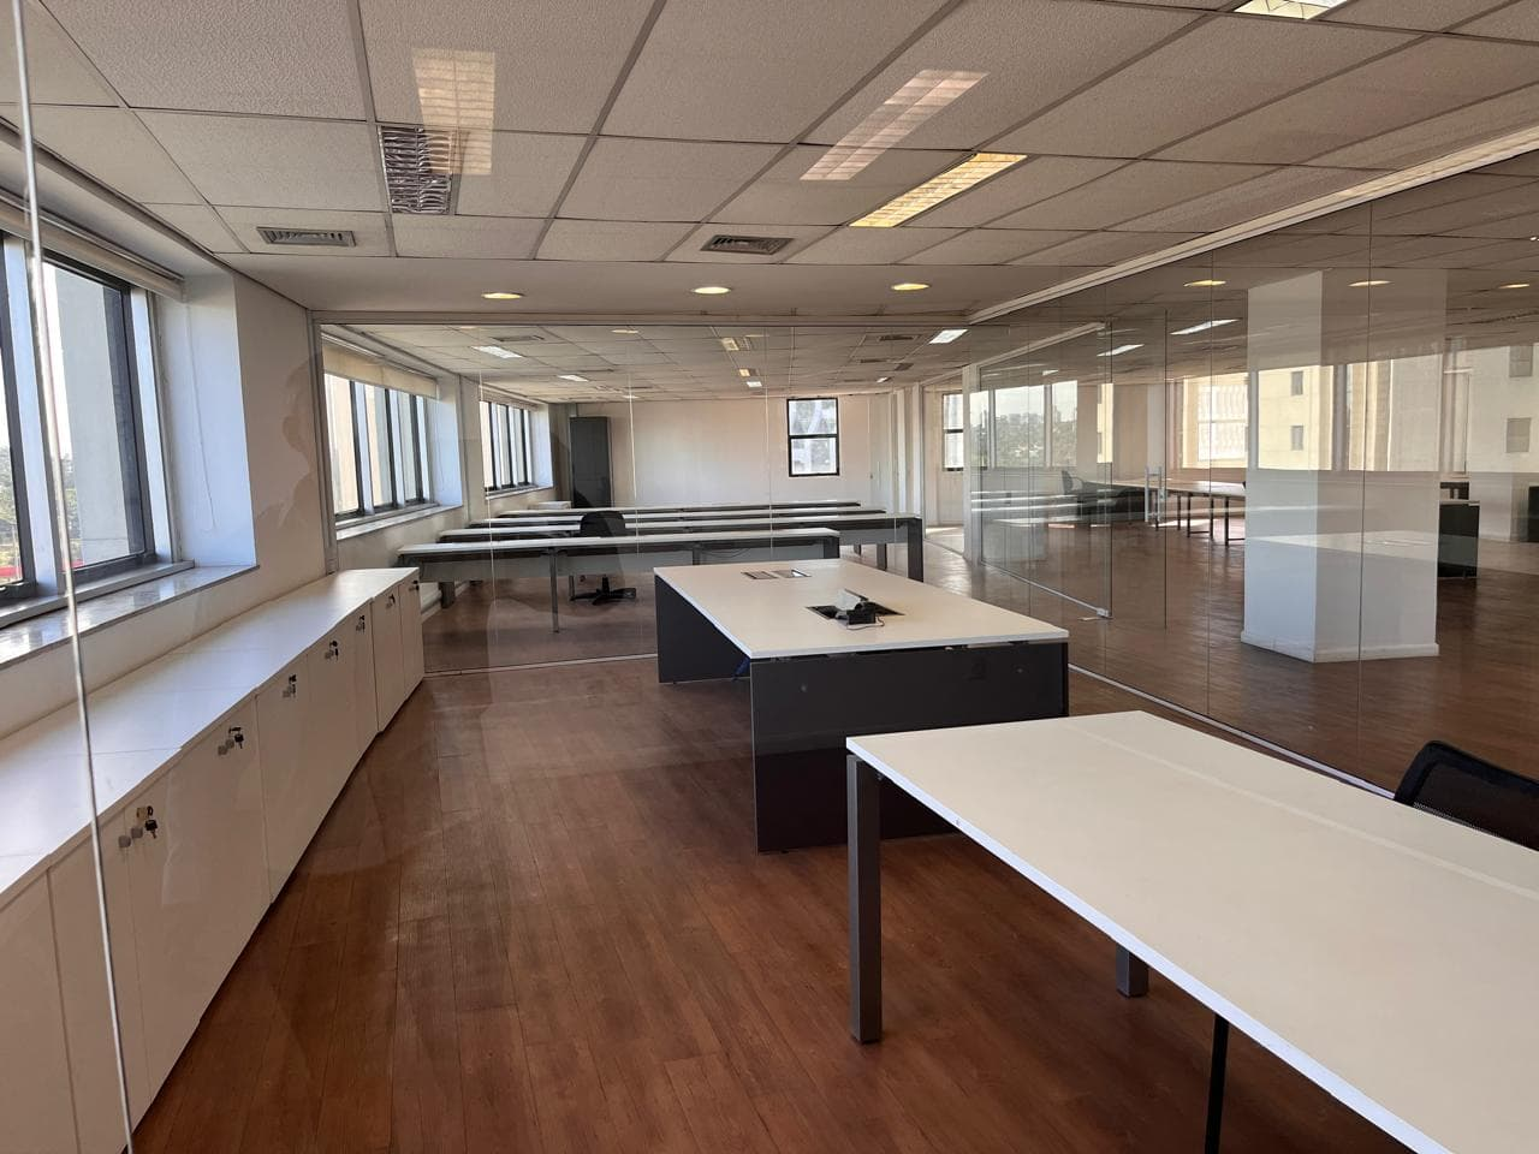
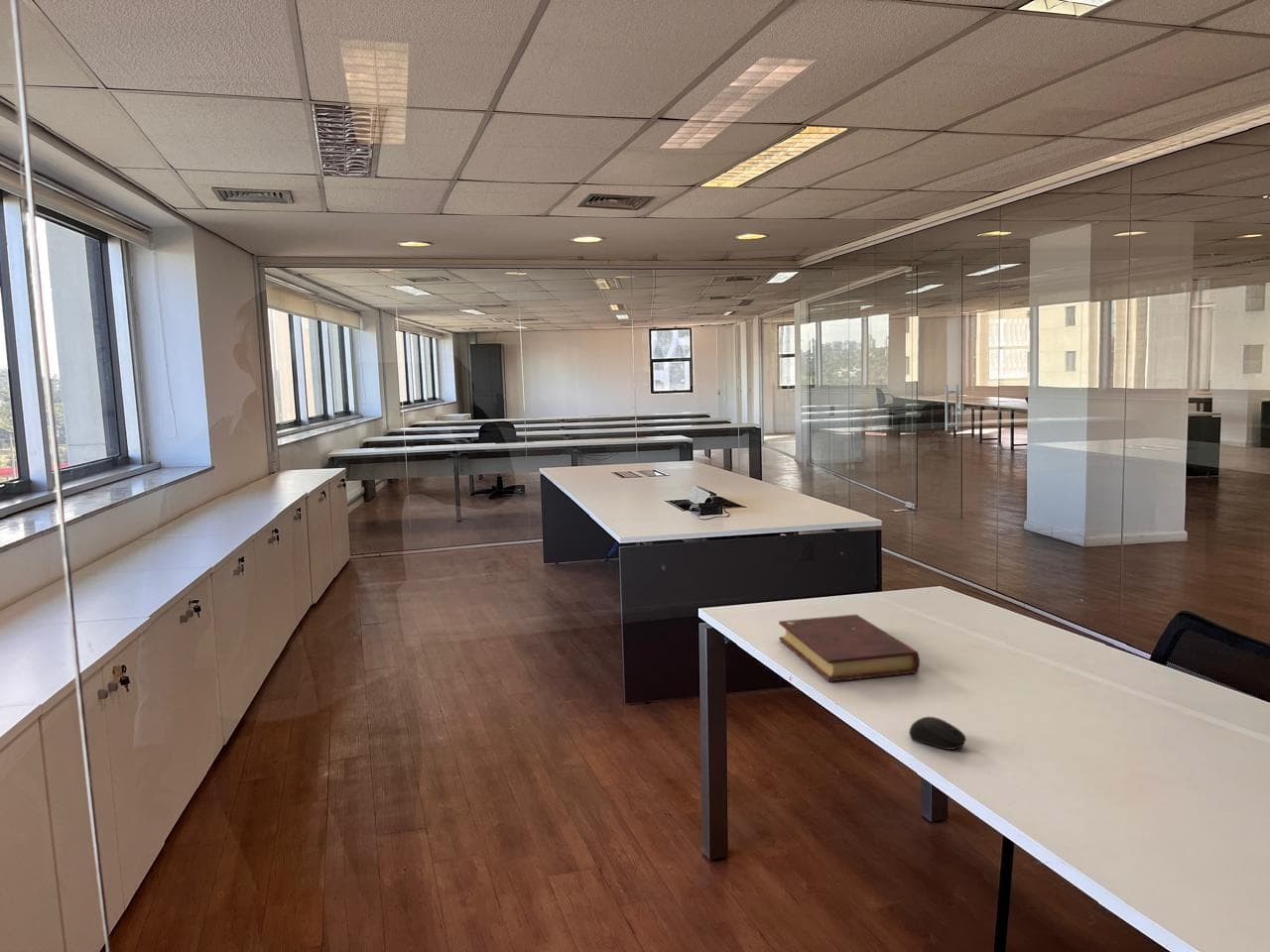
+ book (844, 645)
+ computer mouse (937, 731)
